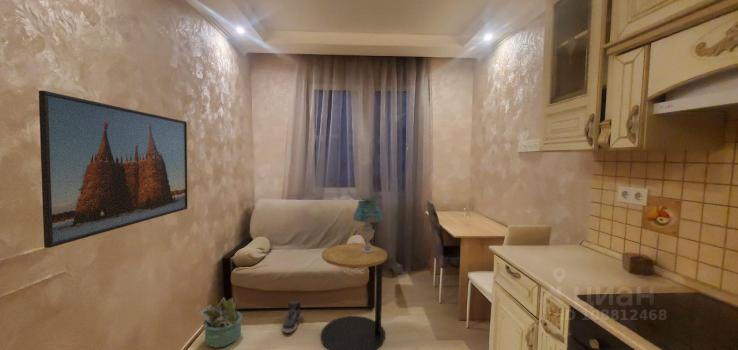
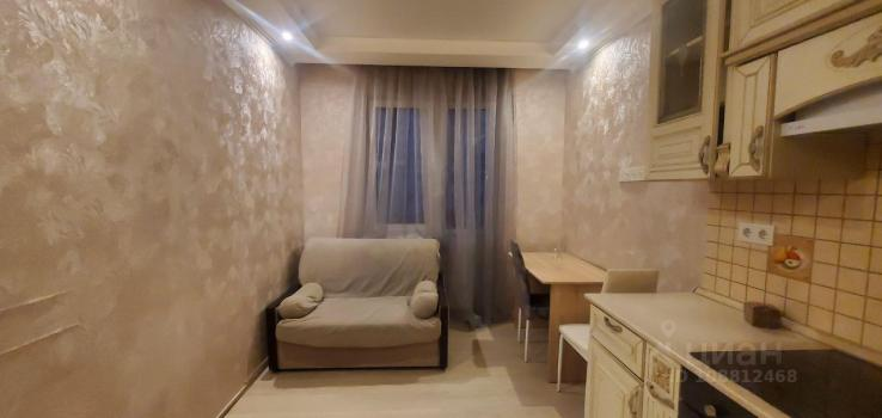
- decorative plant (225, 319)
- side table (354, 316)
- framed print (135, 167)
- sneaker (291, 314)
- table lamp (367, 225)
